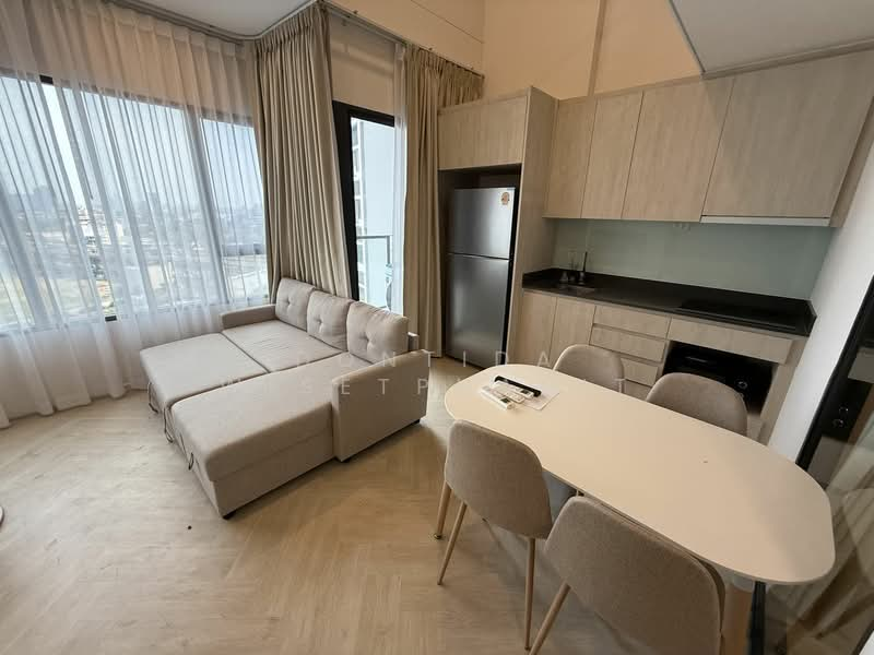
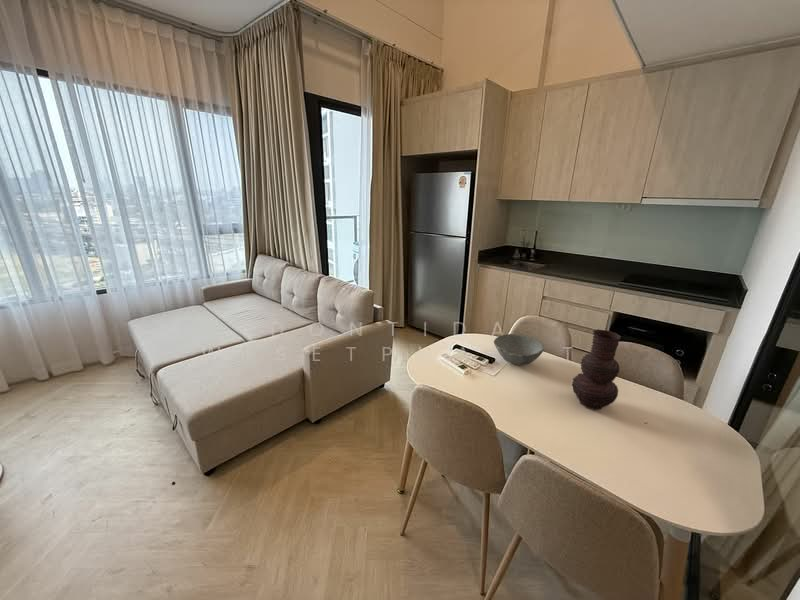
+ bowl (516, 352)
+ vase (598, 370)
